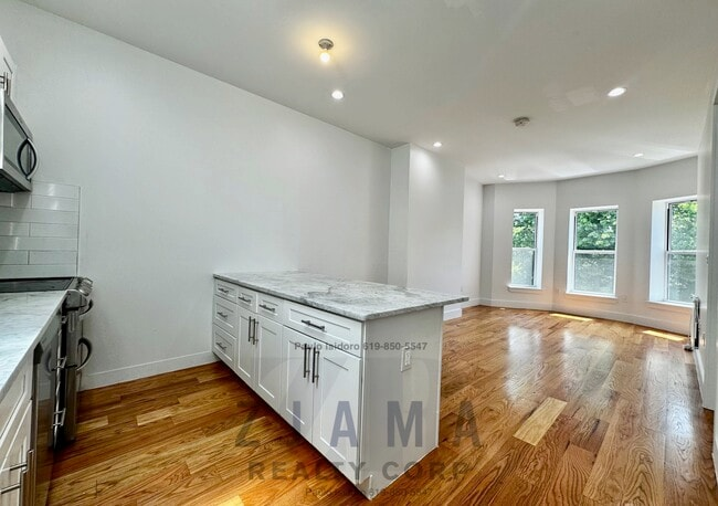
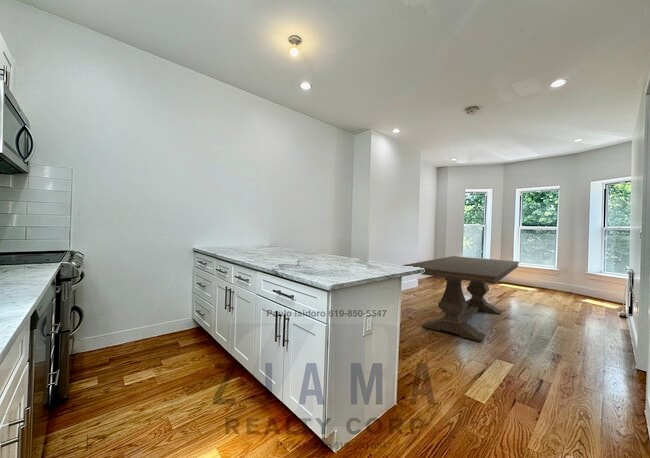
+ dining table (467, 290)
